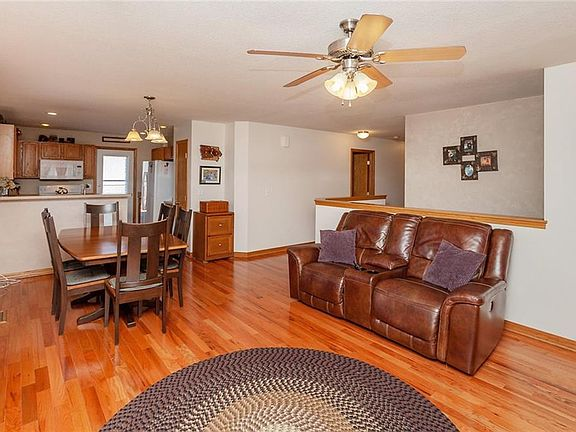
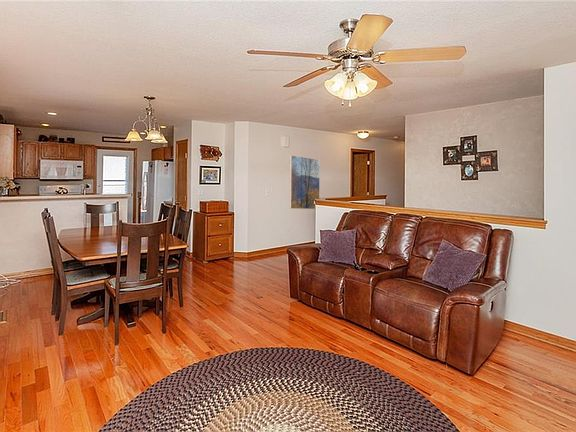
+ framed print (305, 183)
